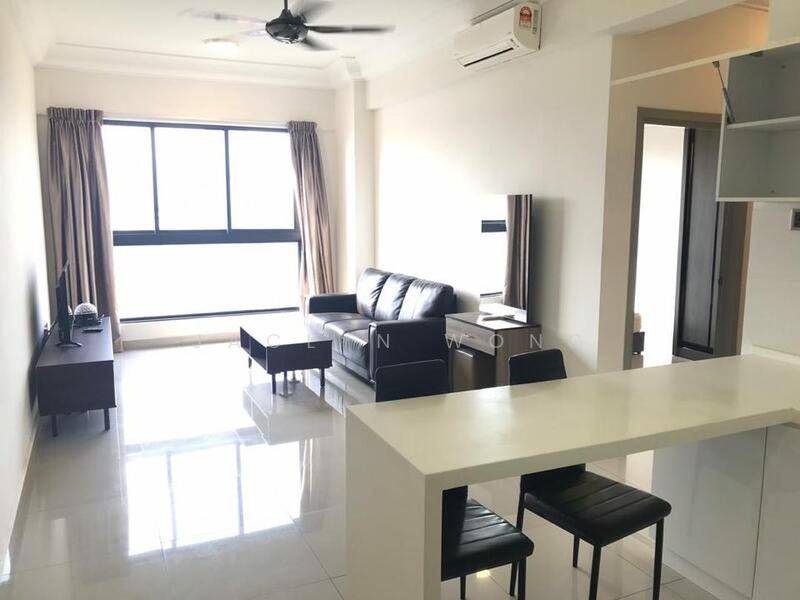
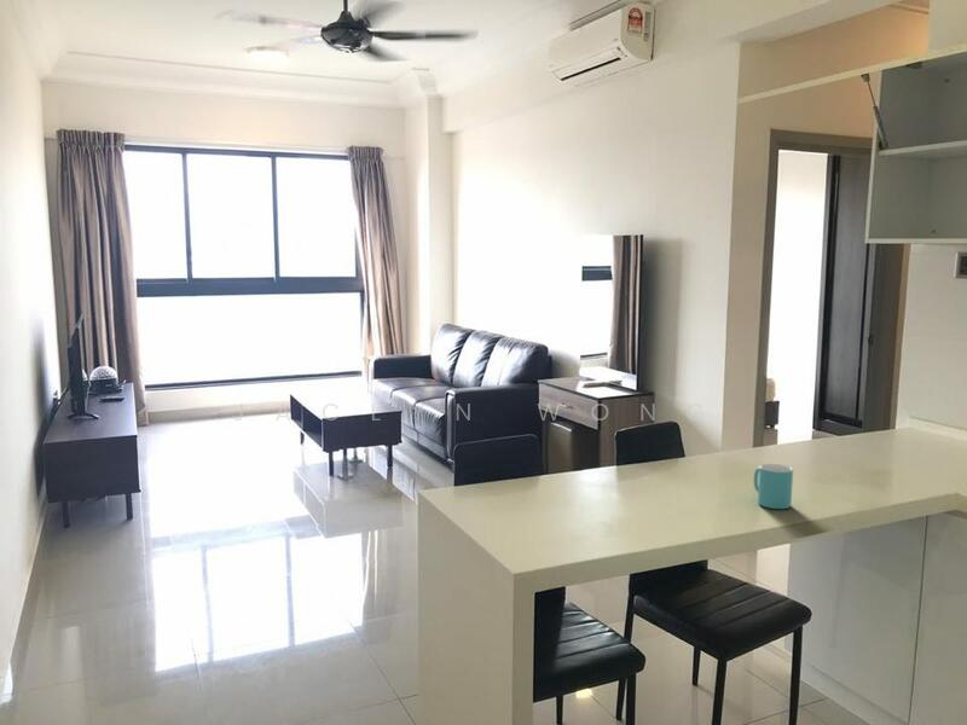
+ mug (770, 483)
